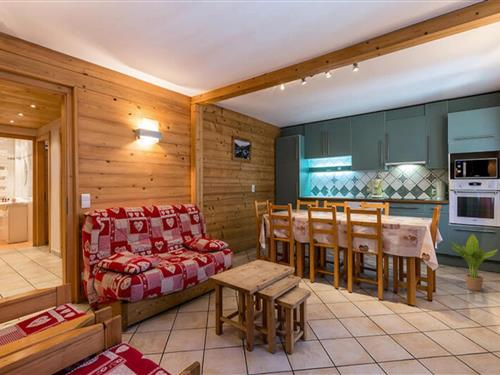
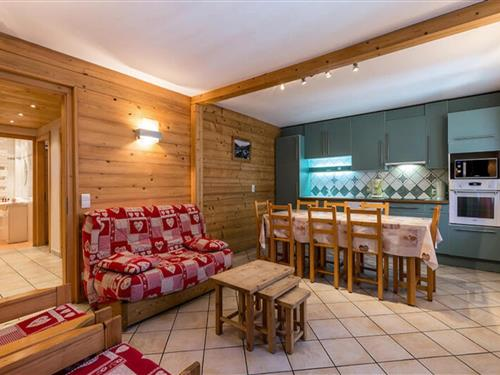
- potted plant (468, 262)
